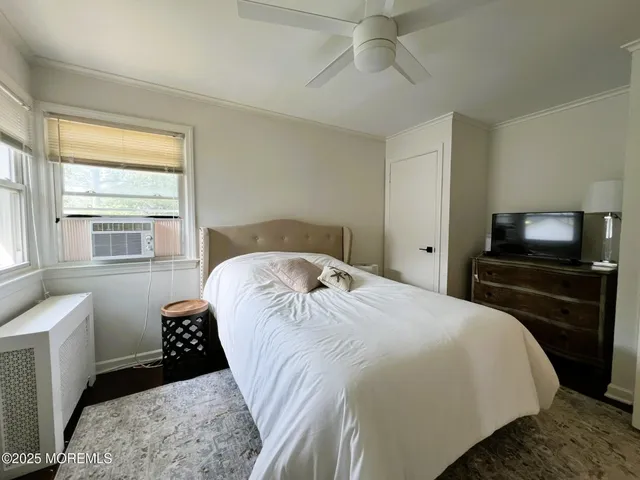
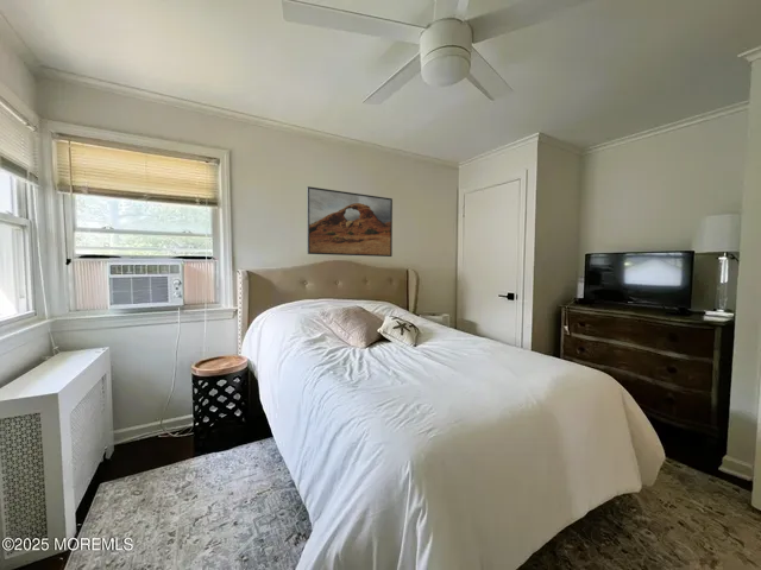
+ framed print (352, 223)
